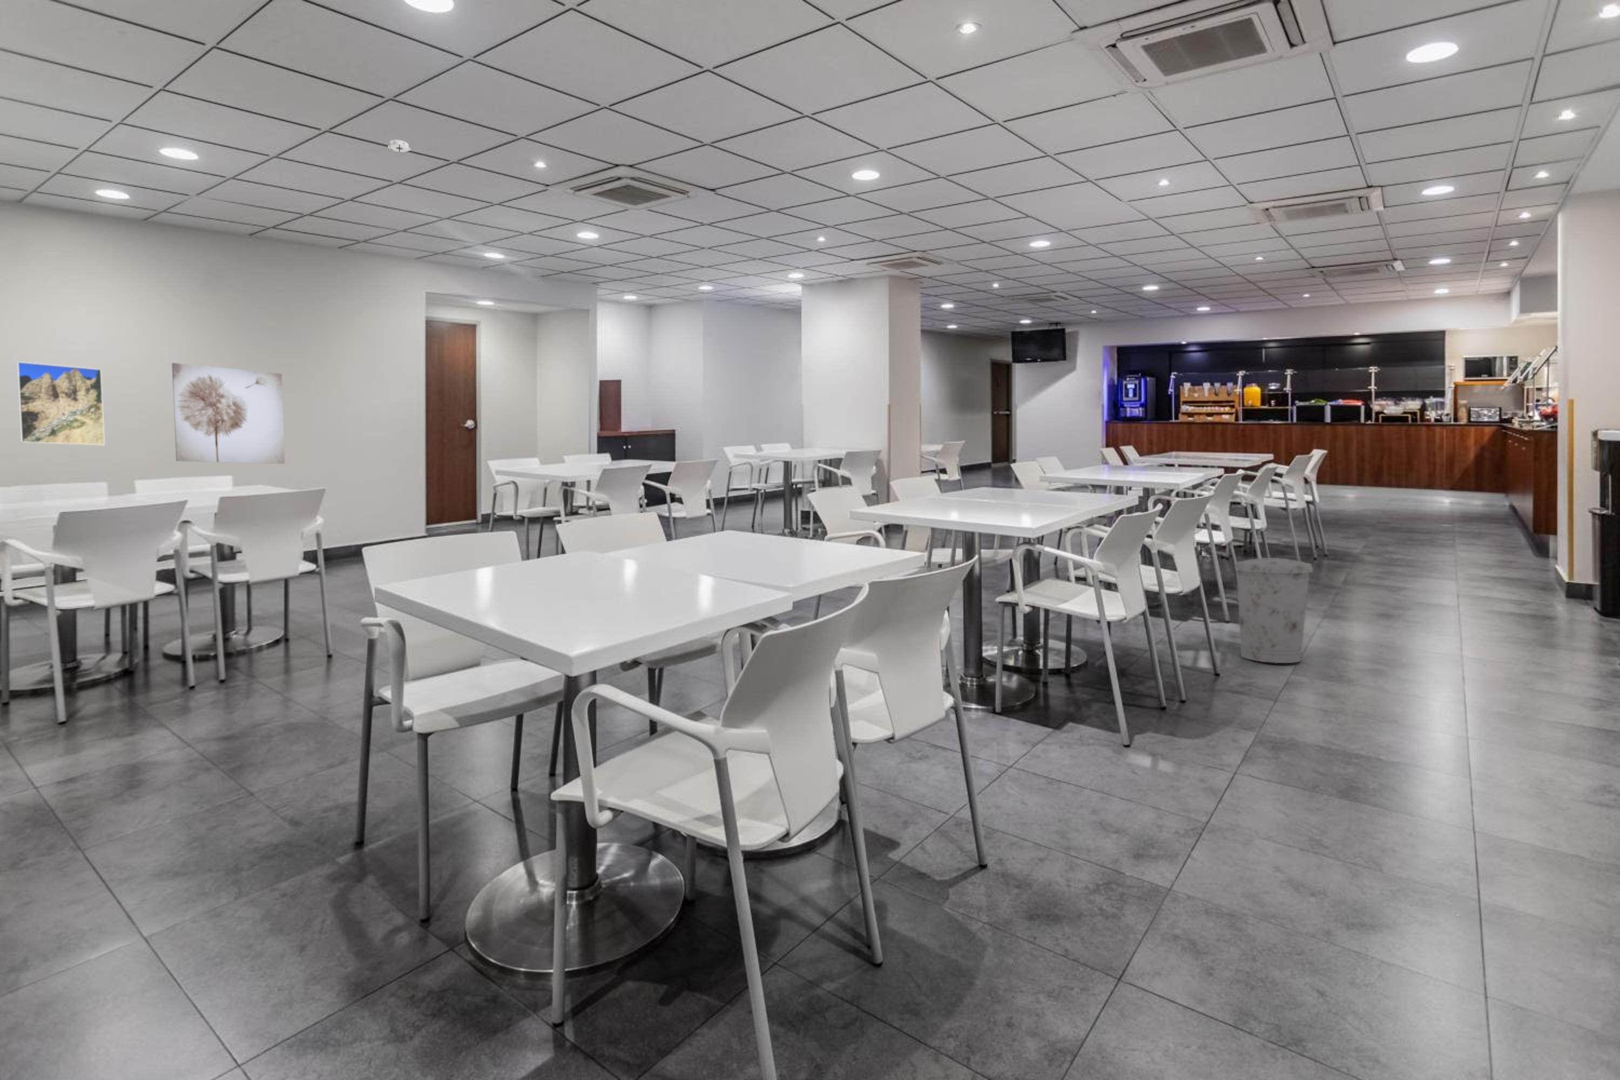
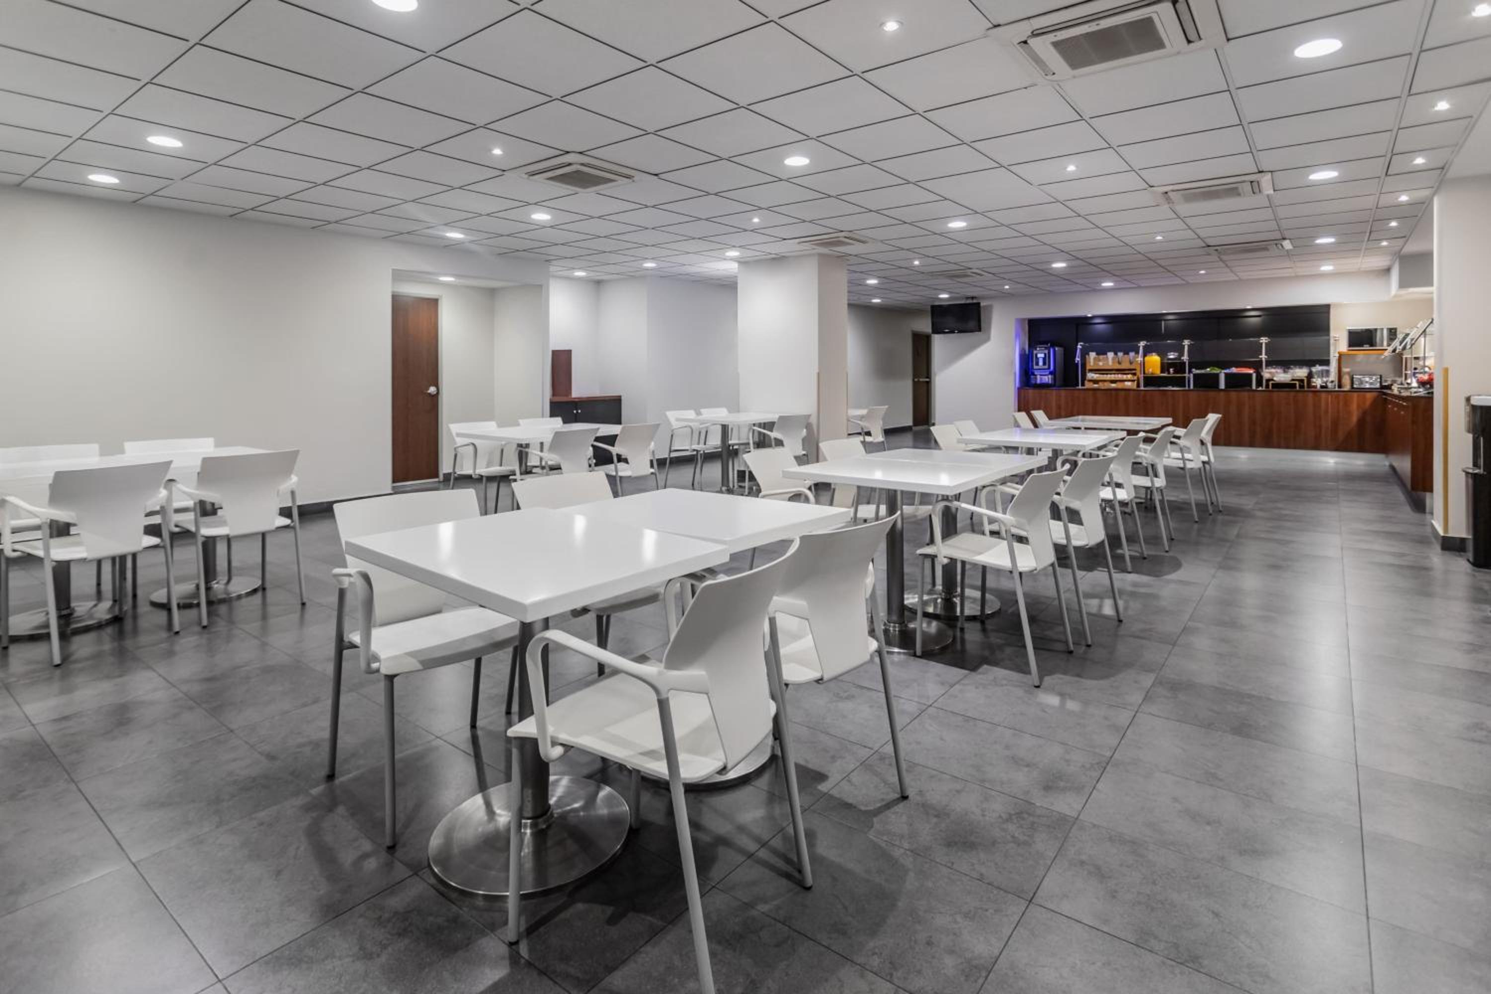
- smoke detector (399, 146)
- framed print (61, 405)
- trash can (1272, 609)
- wall art (230, 416)
